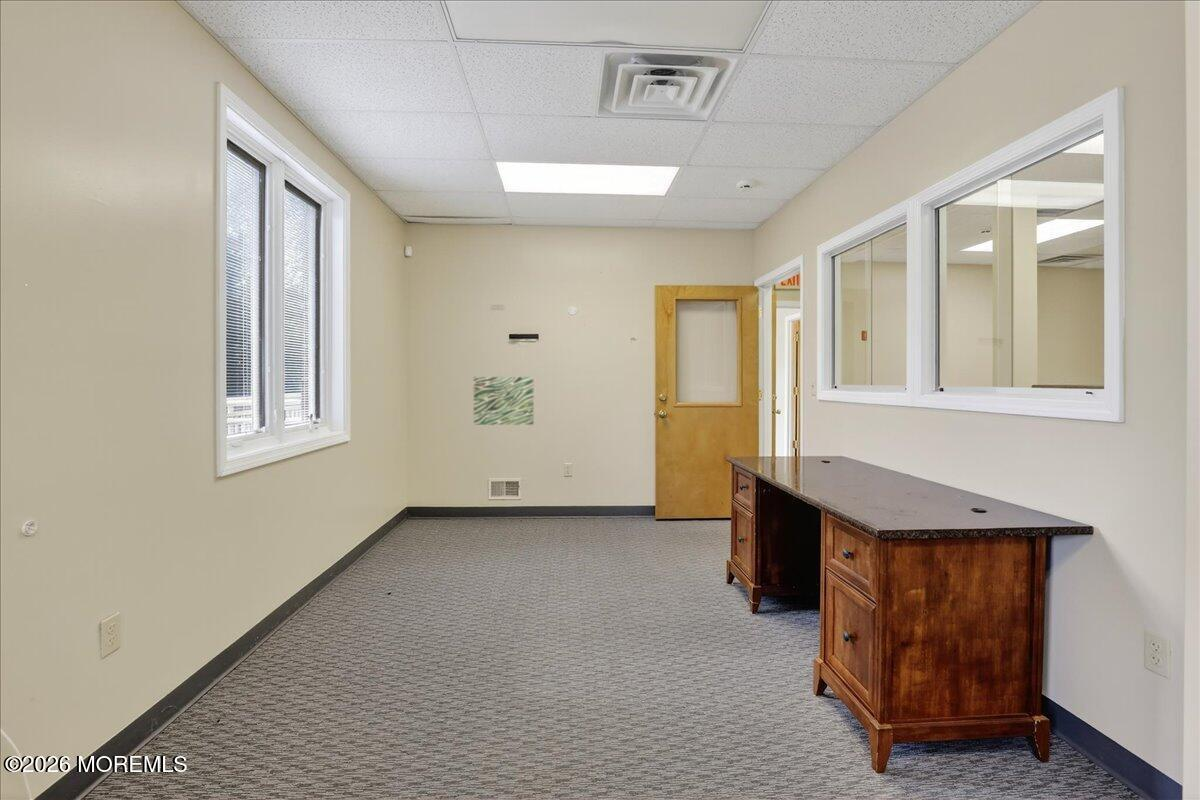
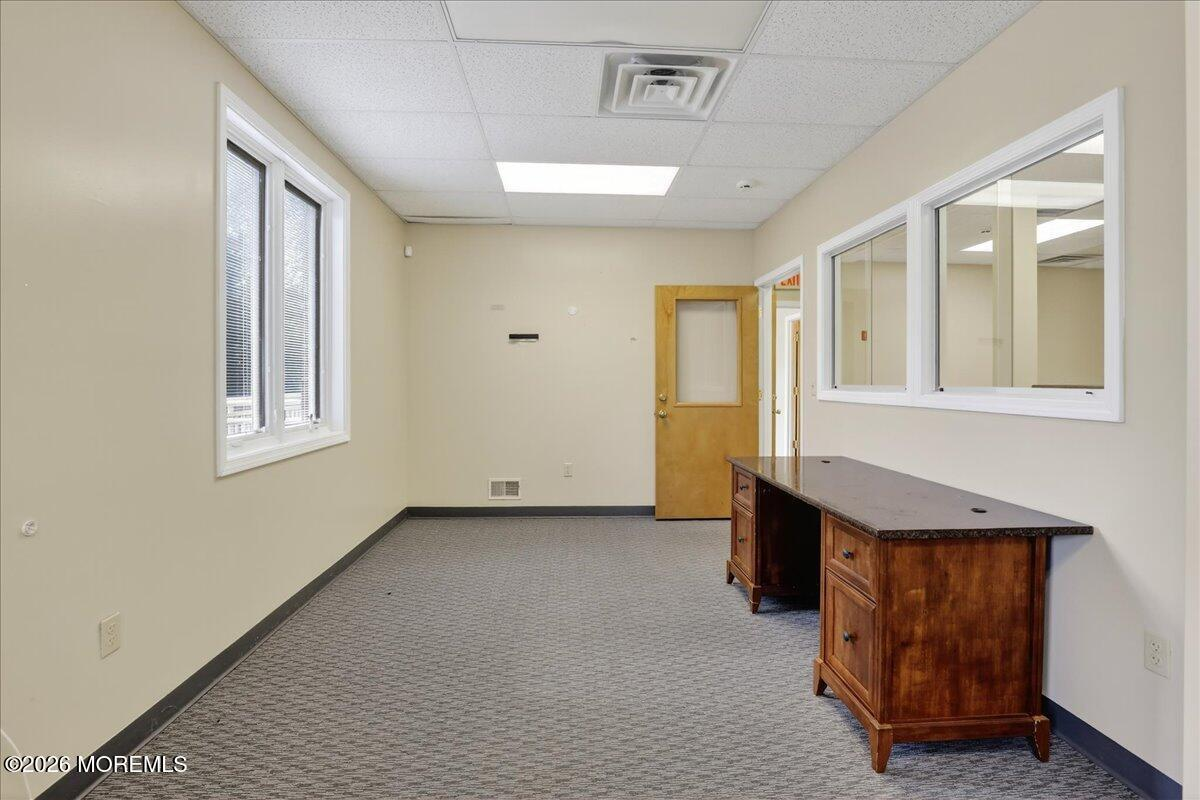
- wall art (503, 400)
